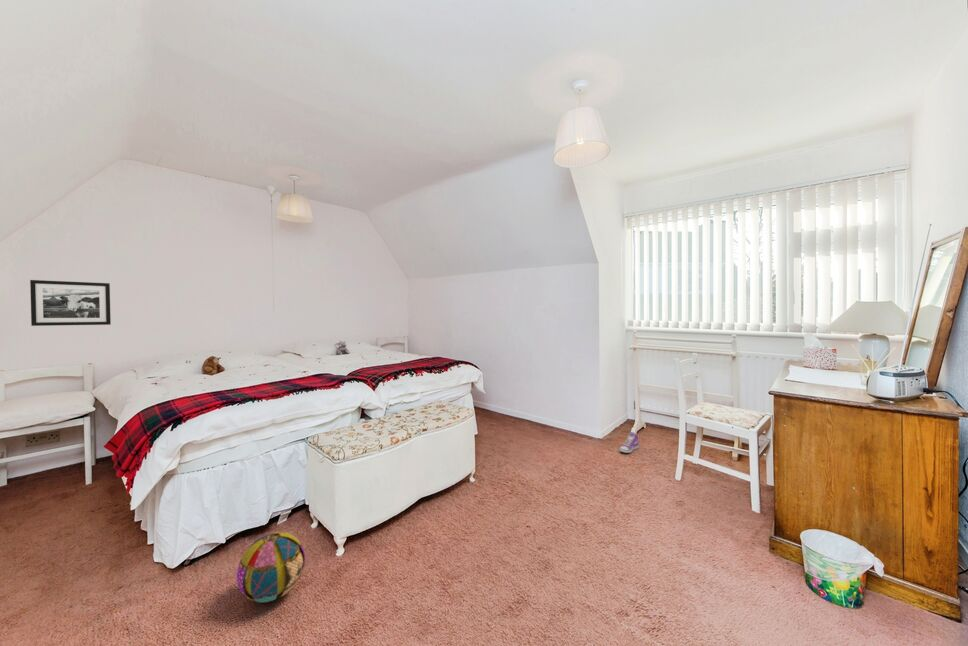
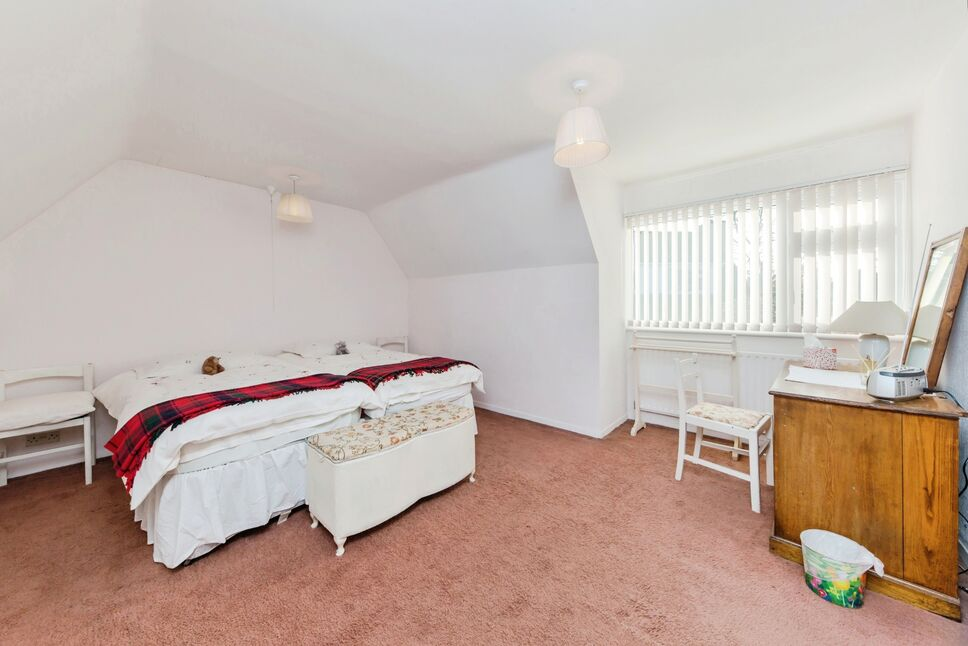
- picture frame (72, 303)
- sneaker (628, 441)
- ball (272, 565)
